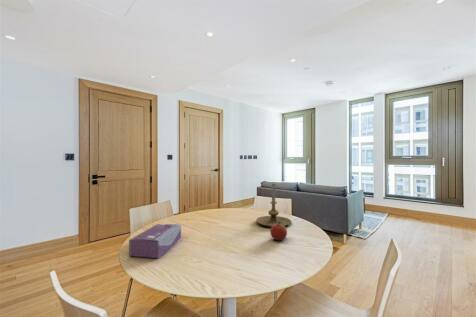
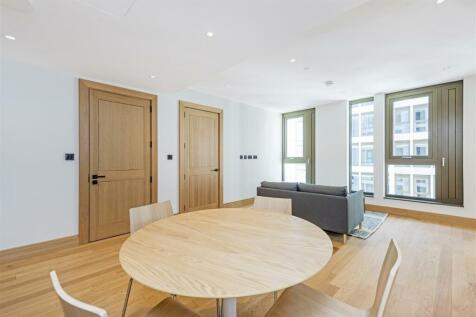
- candle holder (273, 203)
- fruit (278, 230)
- tissue box (157, 238)
